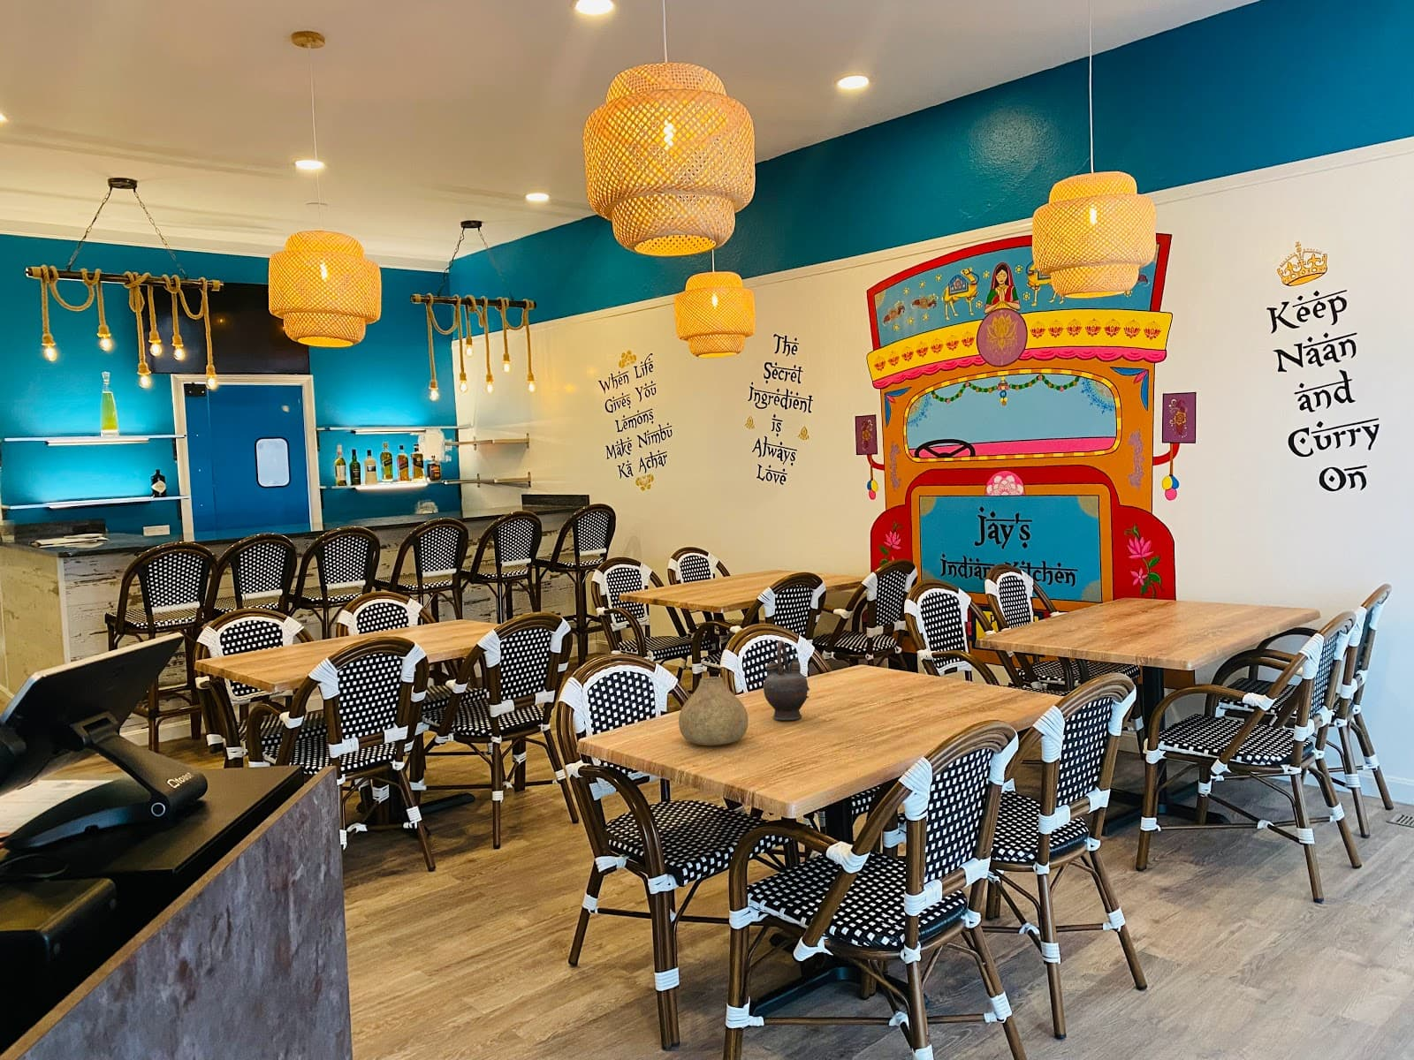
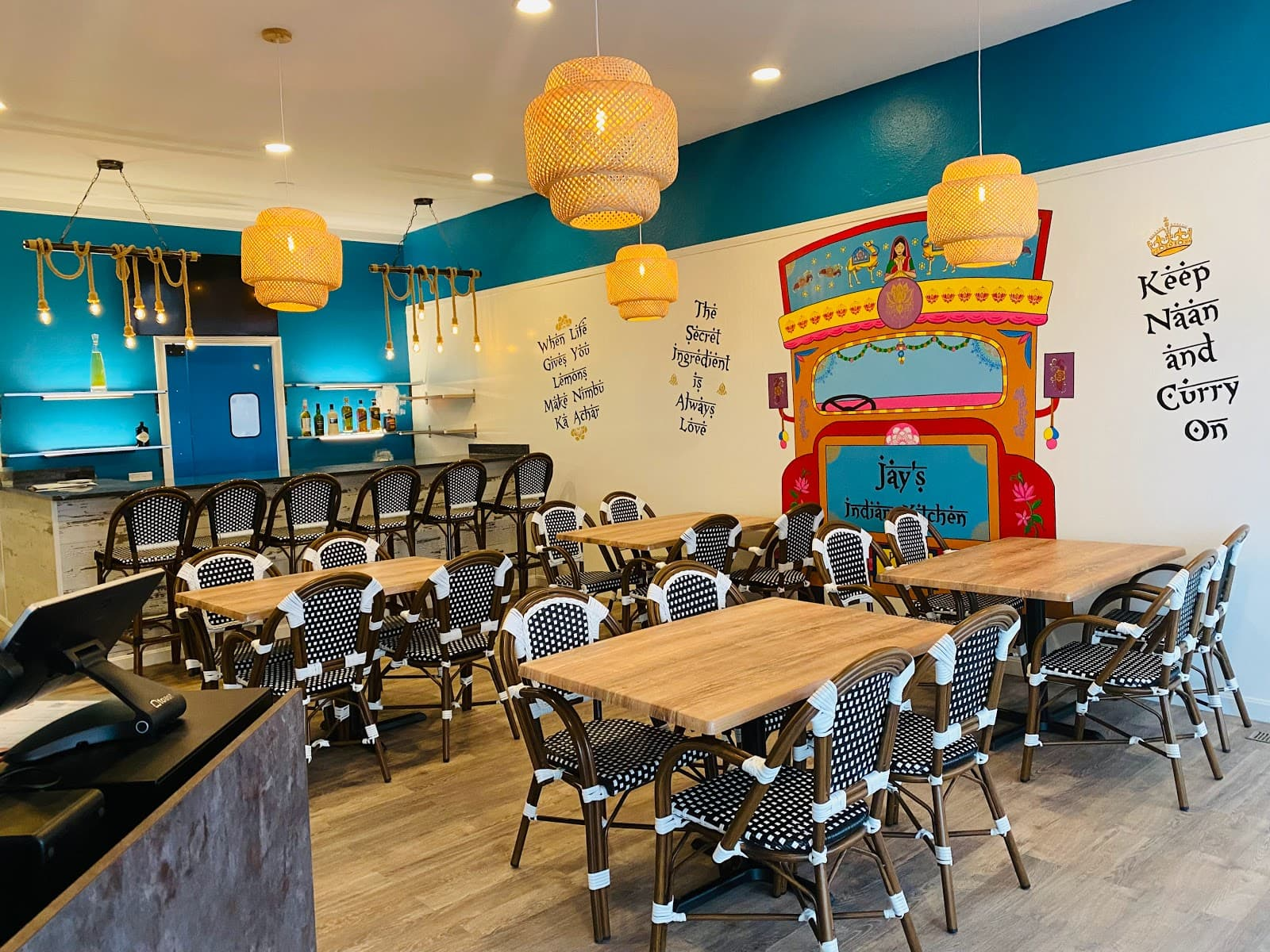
- vase (713, 709)
- teapot (786, 678)
